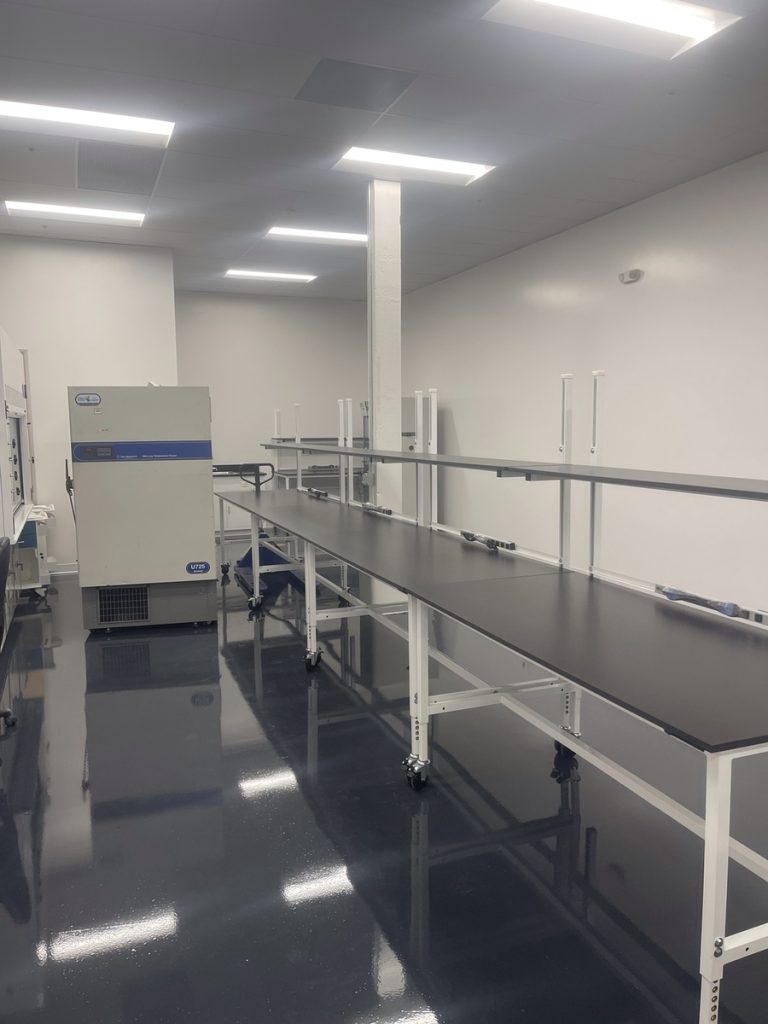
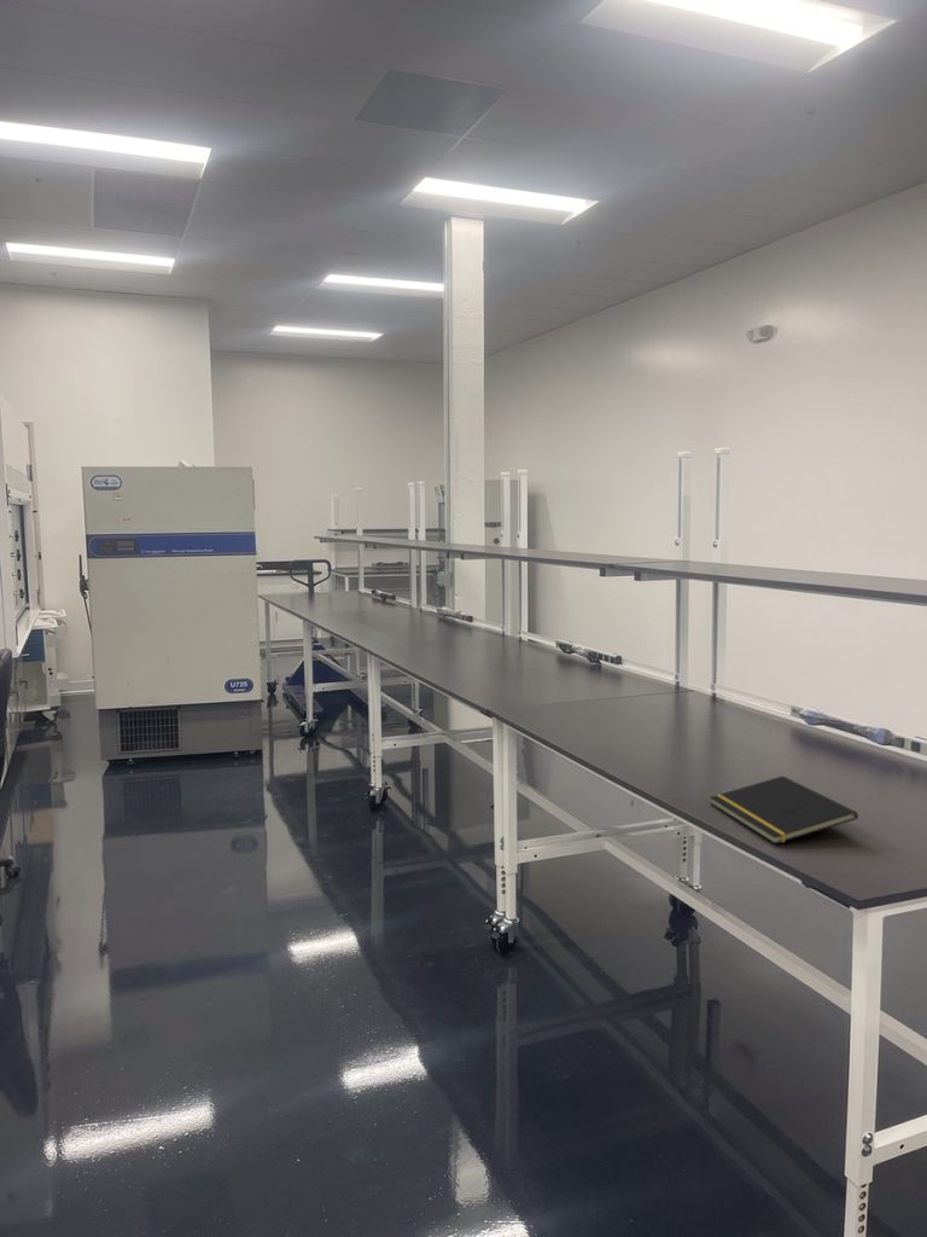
+ notepad (779, 807)
